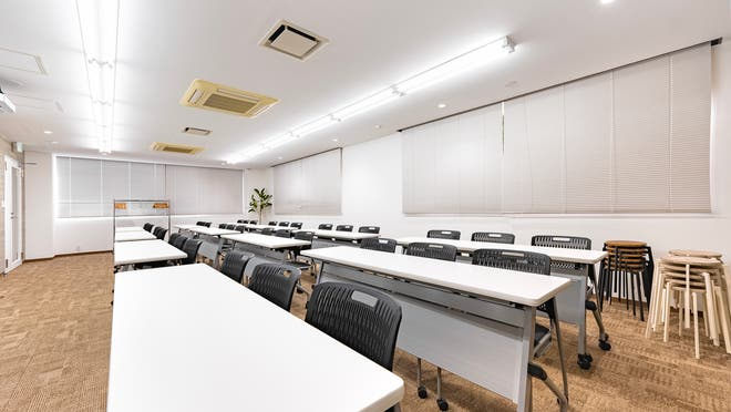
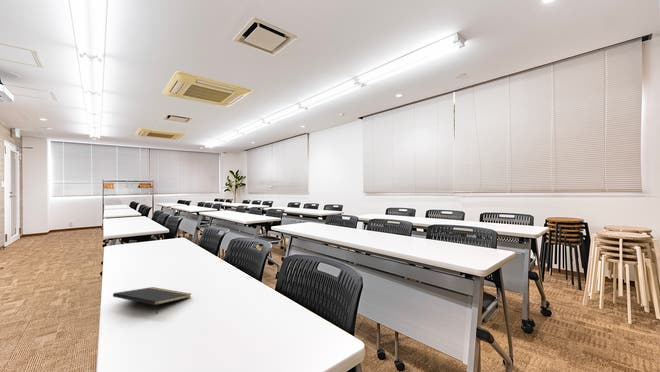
+ notepad (153, 295)
